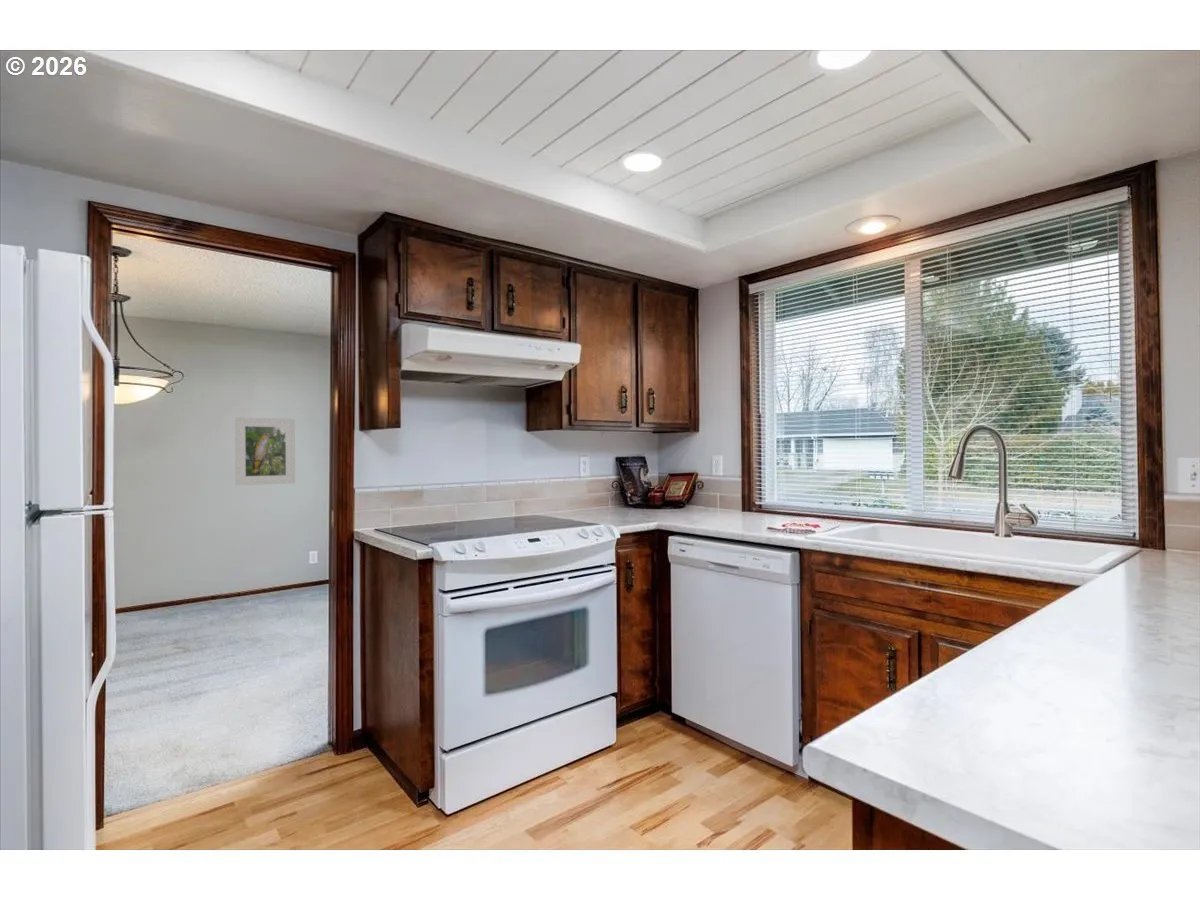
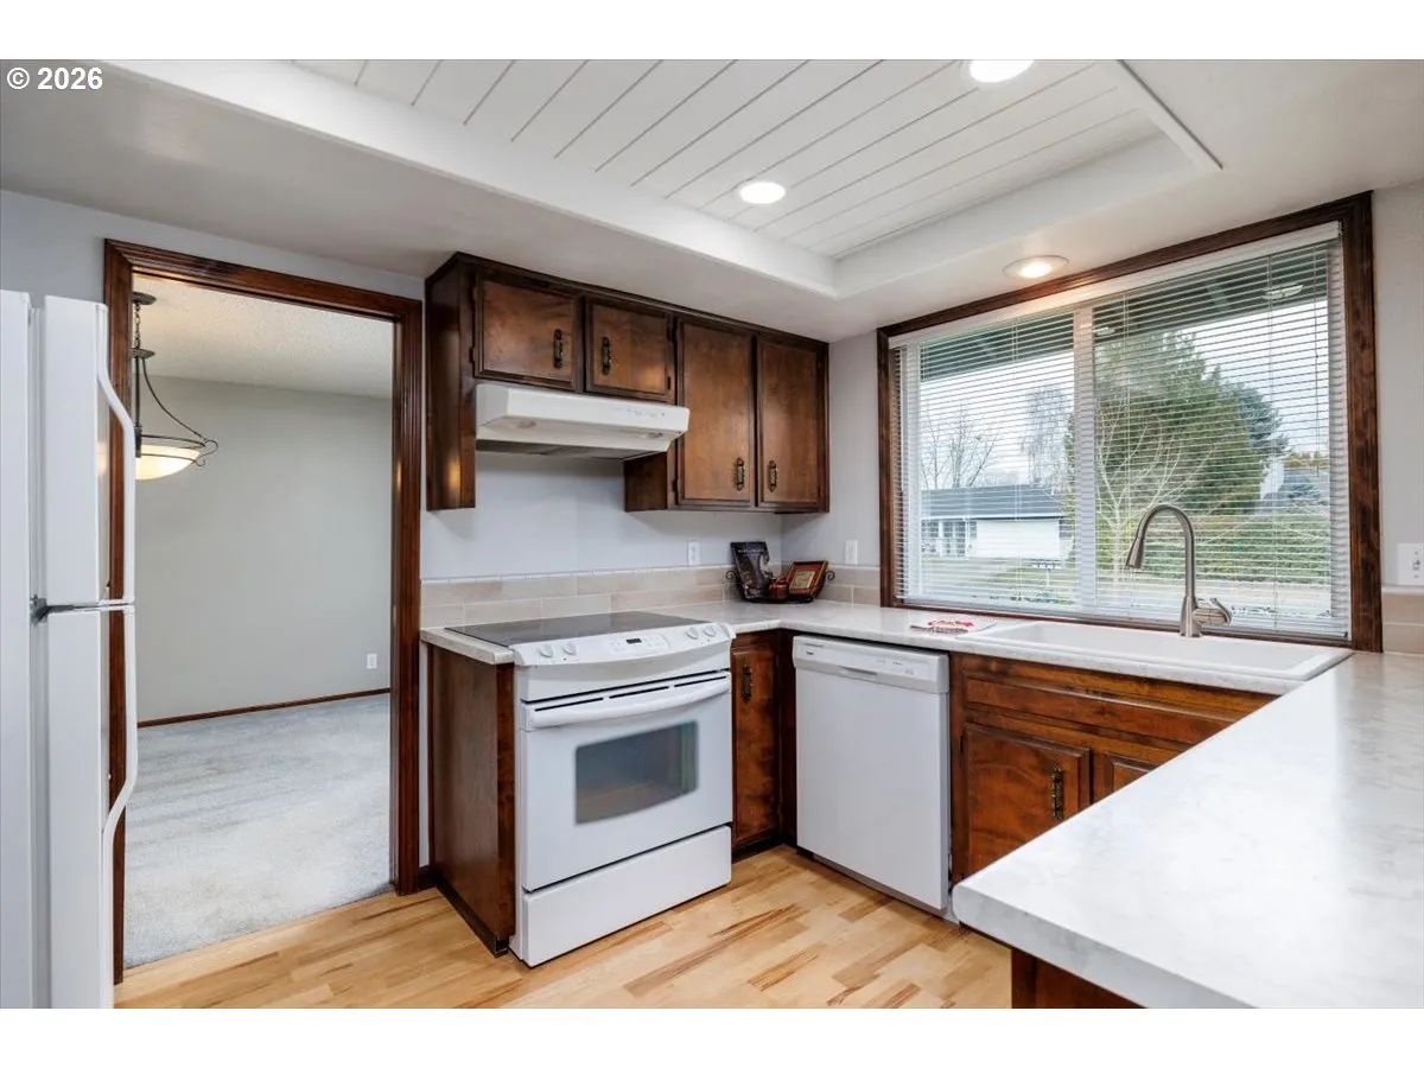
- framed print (265, 451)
